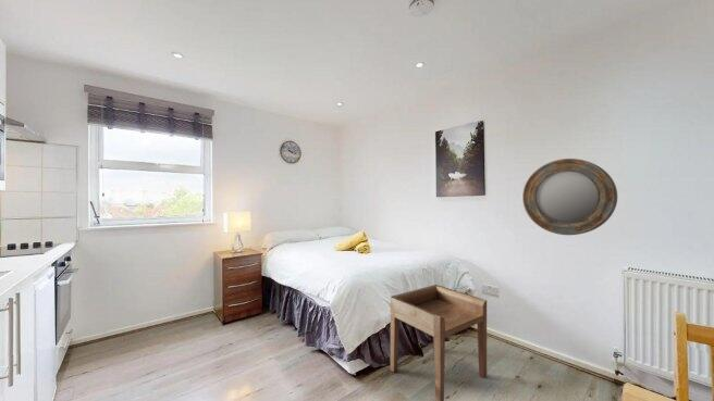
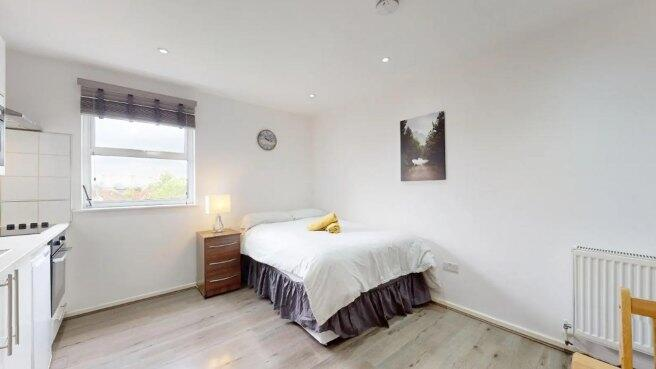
- side table (438, 335)
- home mirror (565, 197)
